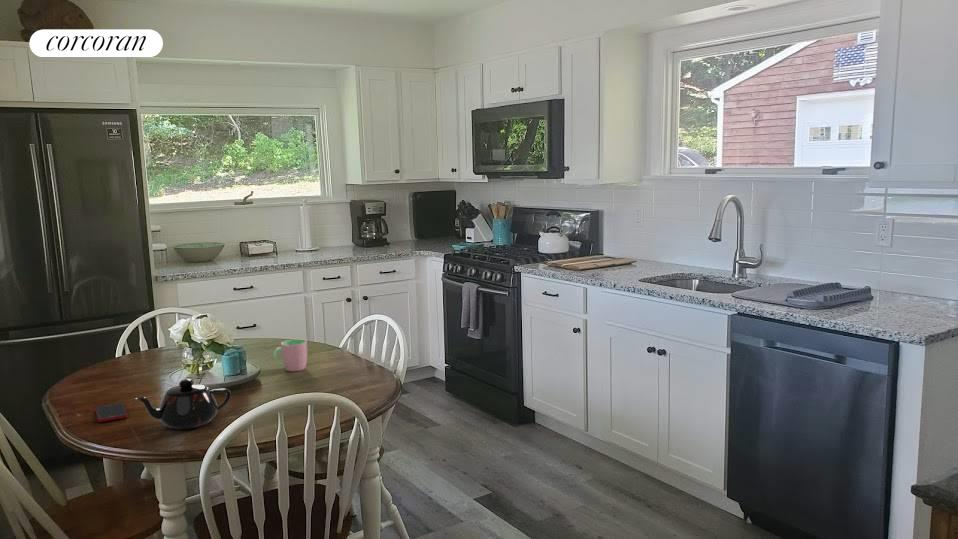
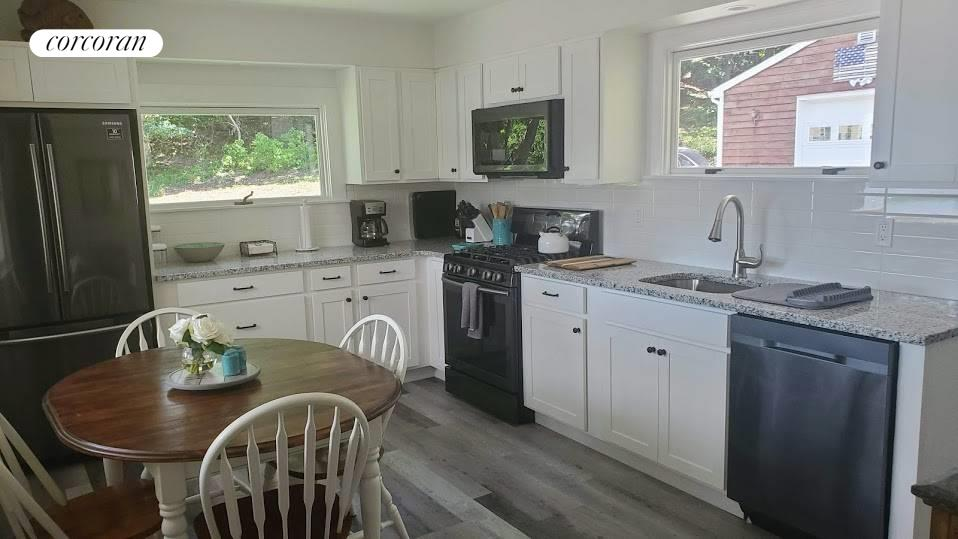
- cell phone (111, 411)
- teapot (184, 402)
- cup (290, 356)
